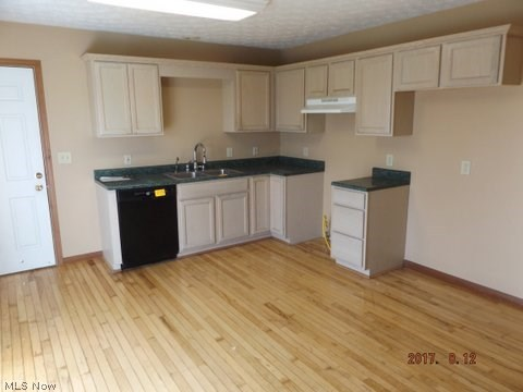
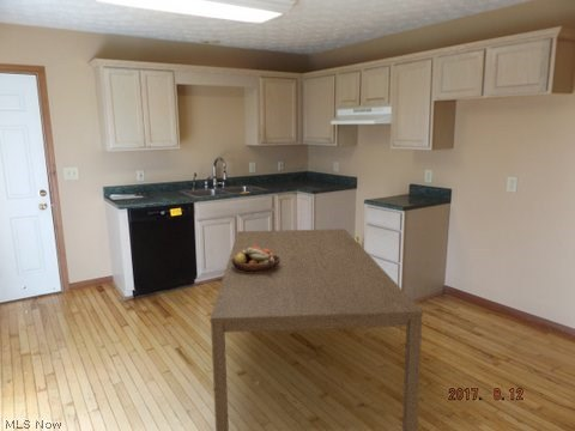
+ dining table (301, 315)
+ fruit bowl (255, 256)
